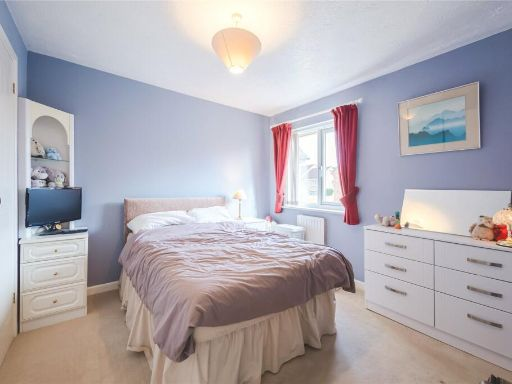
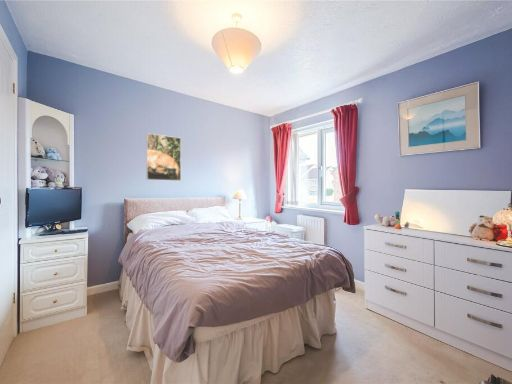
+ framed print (164, 158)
